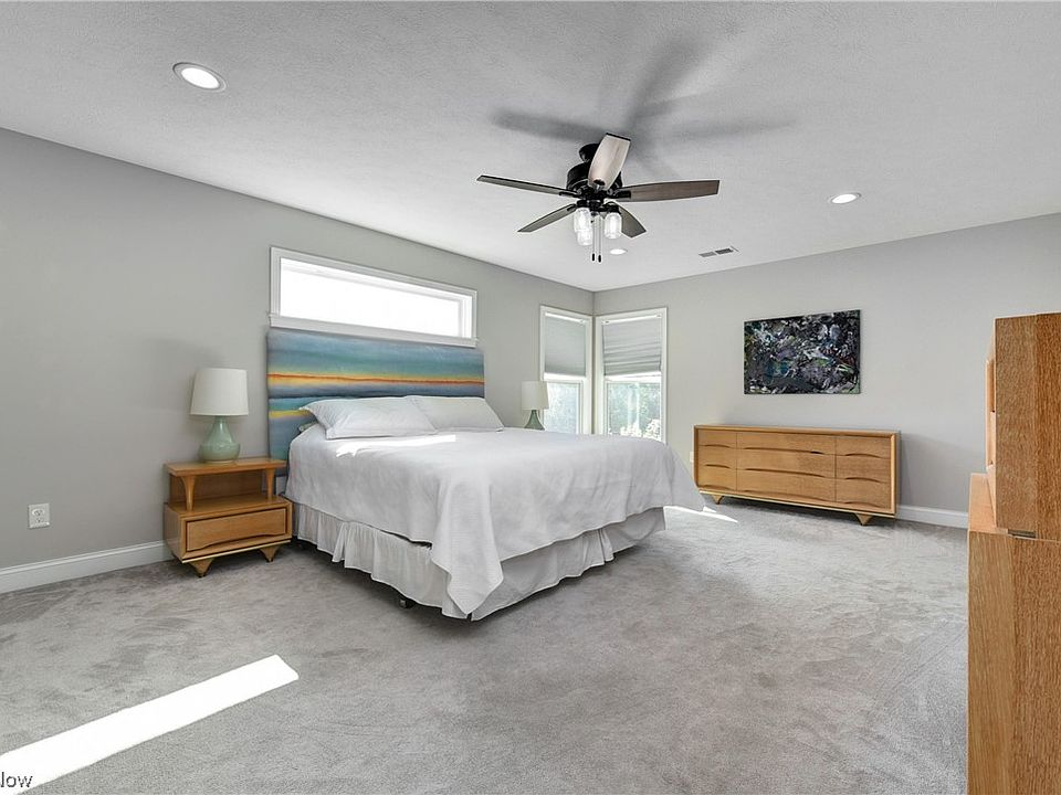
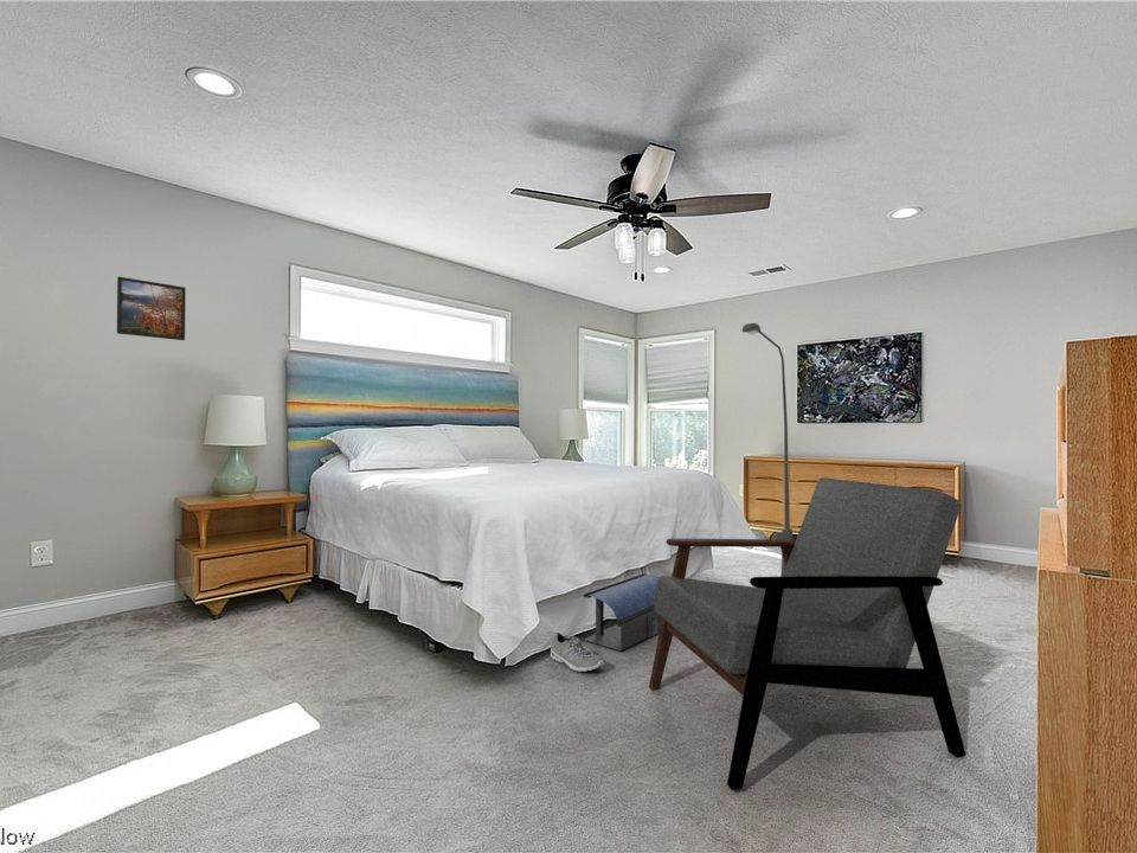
+ armchair (792, 599)
+ floor lamp (784, 464)
+ architectural model (635, 608)
+ sneaker (574, 650)
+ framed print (152, 309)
